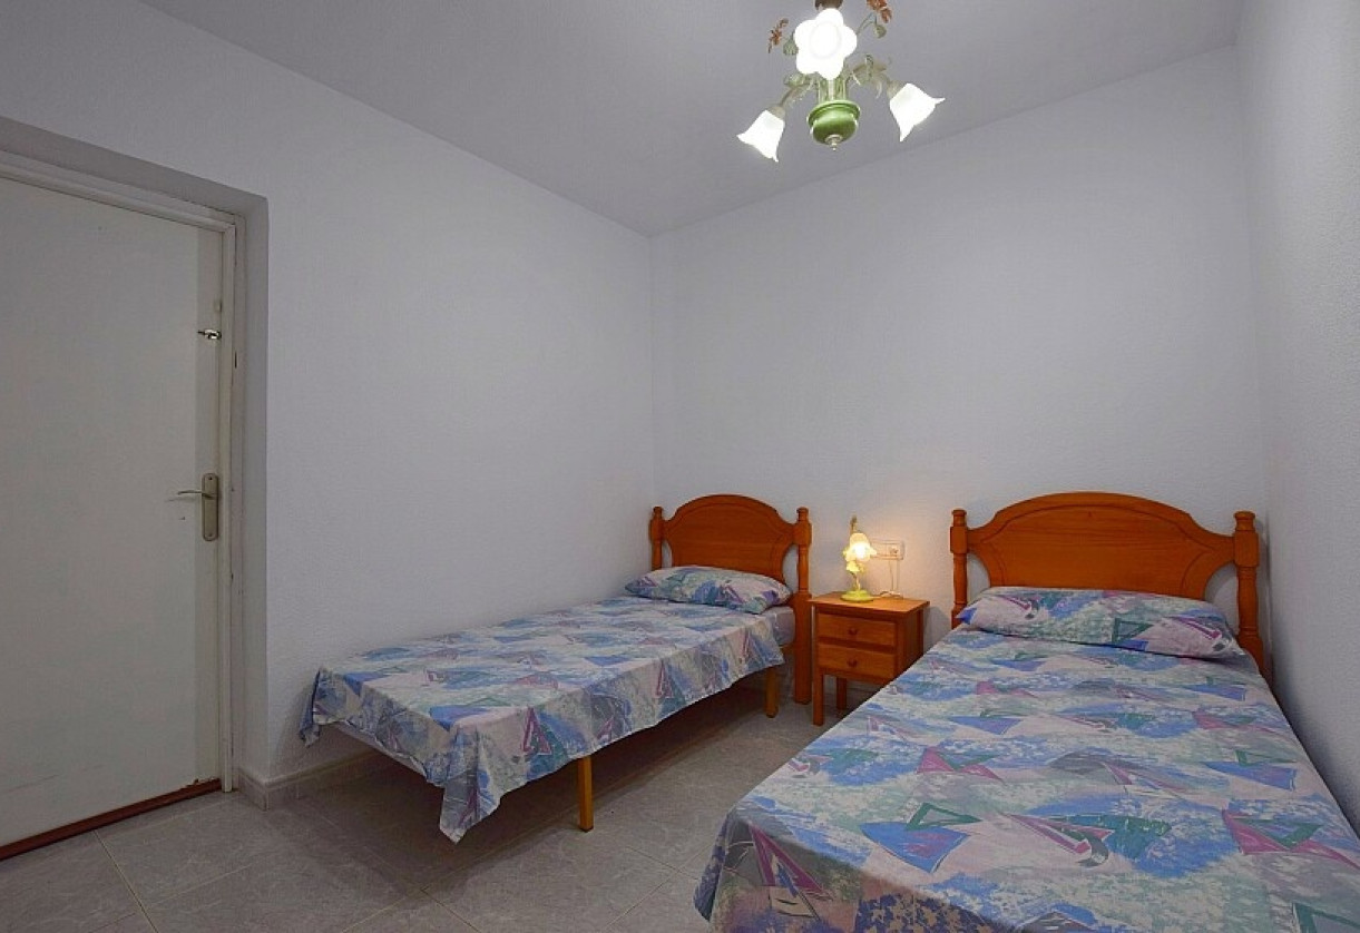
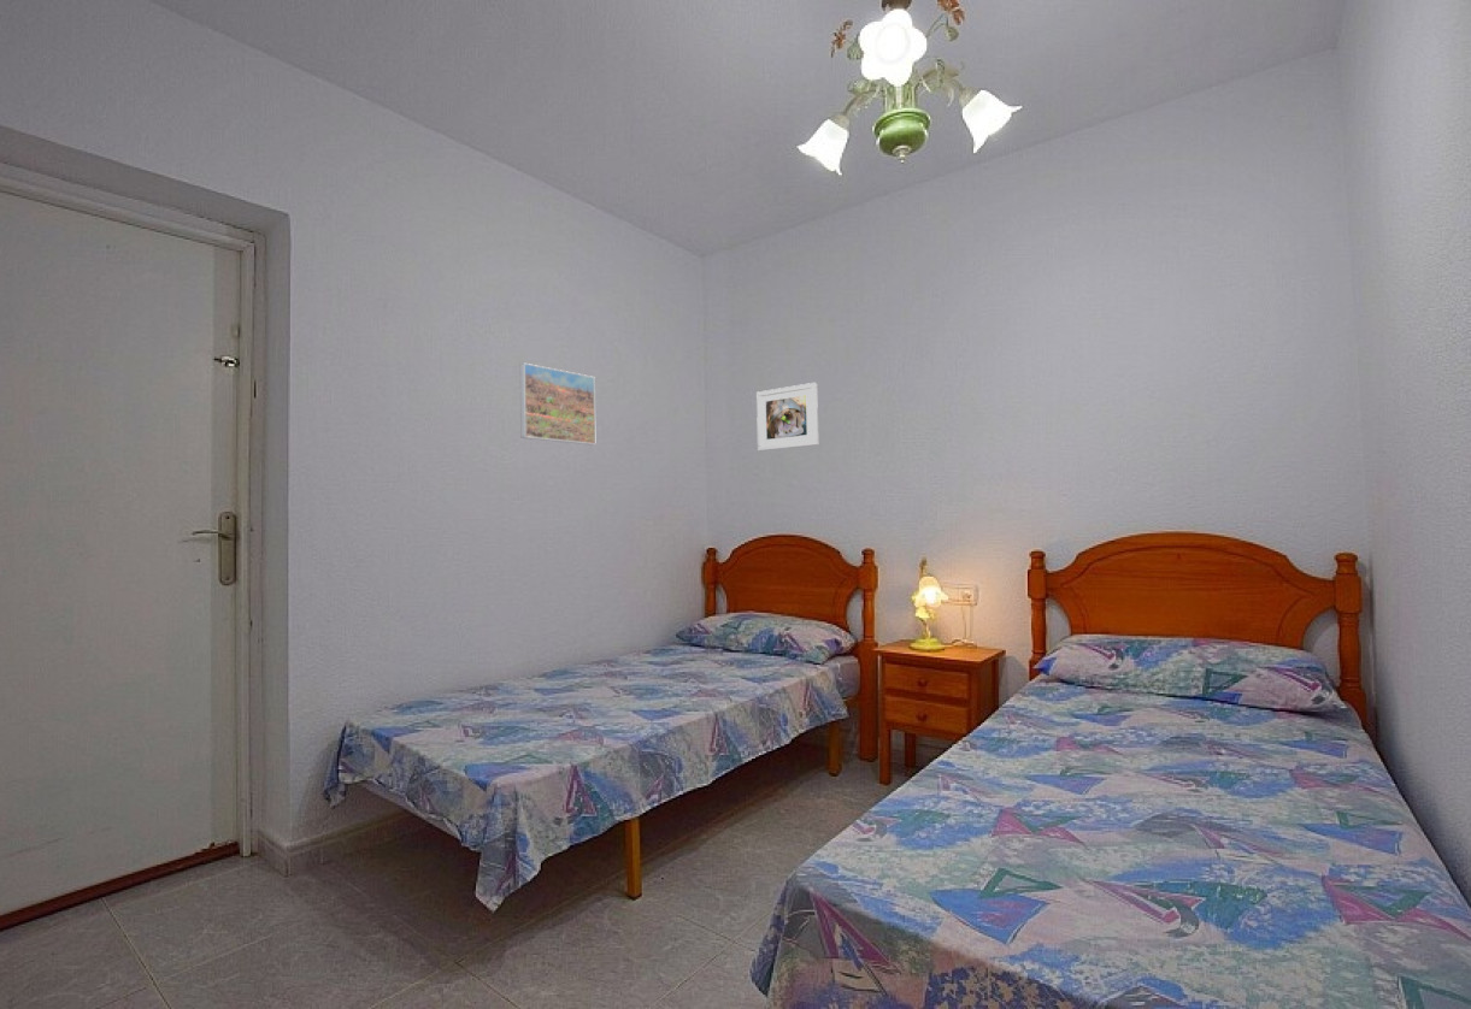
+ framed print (559, 406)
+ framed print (785, 418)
